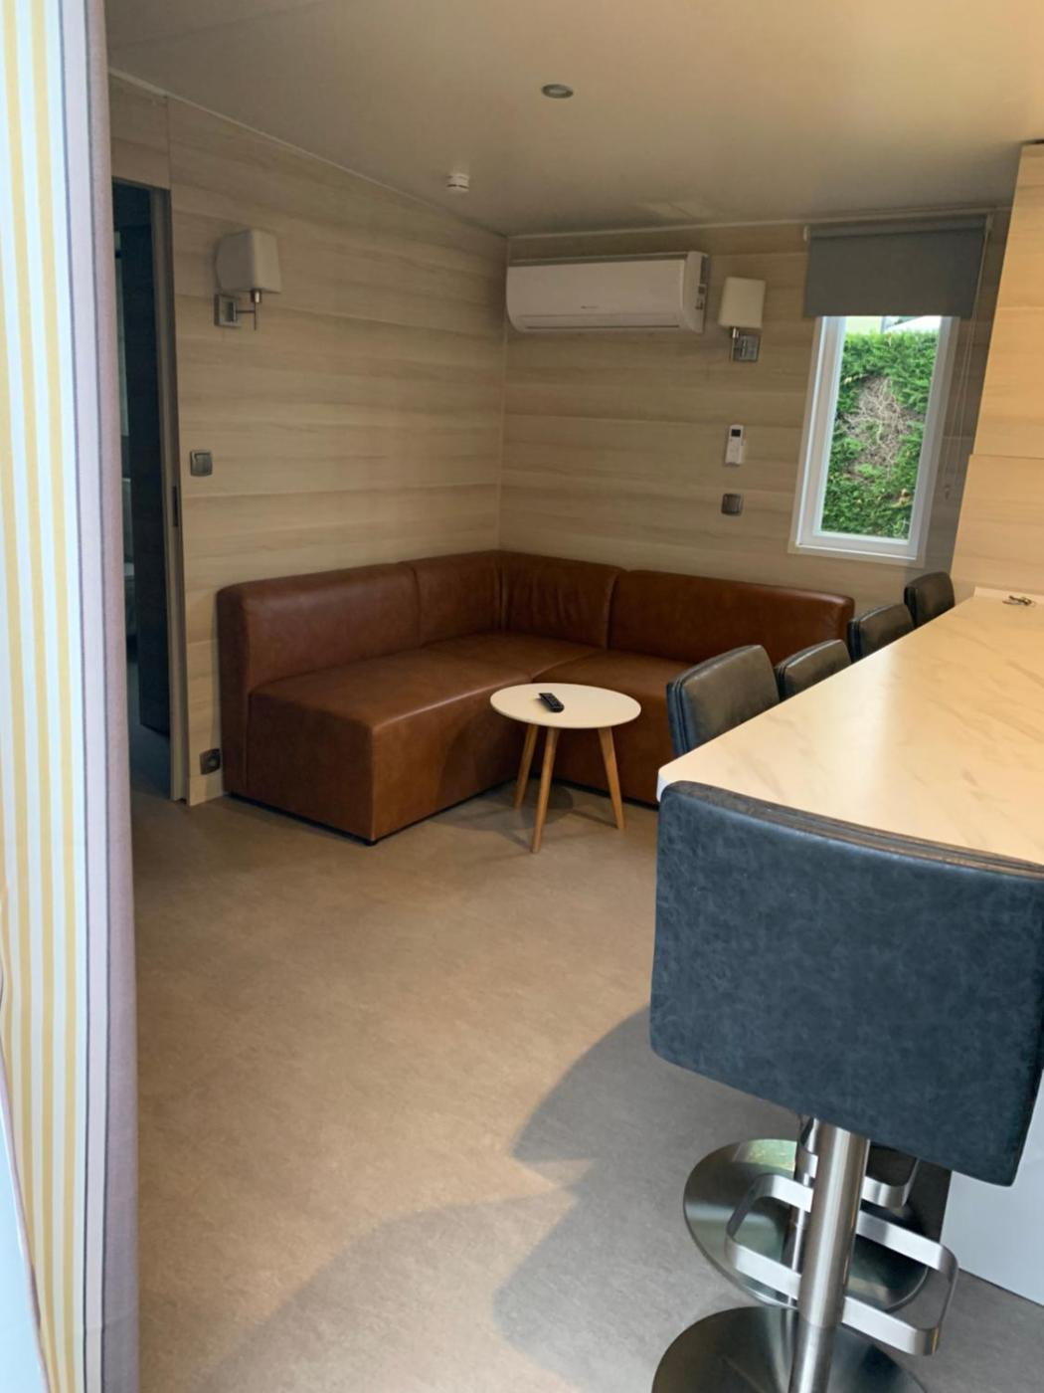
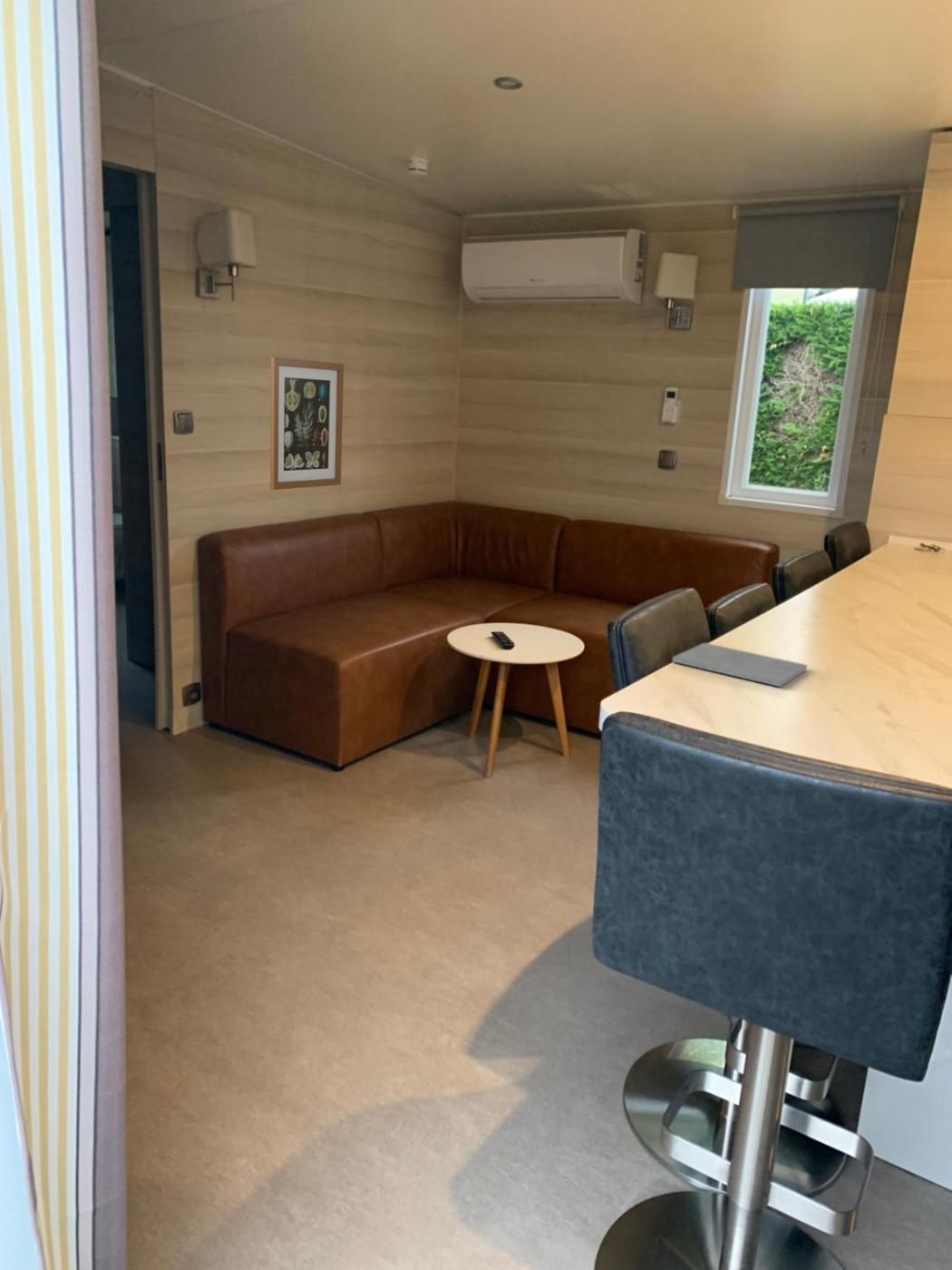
+ wall art (307, 425)
+ notepad (739, 663)
